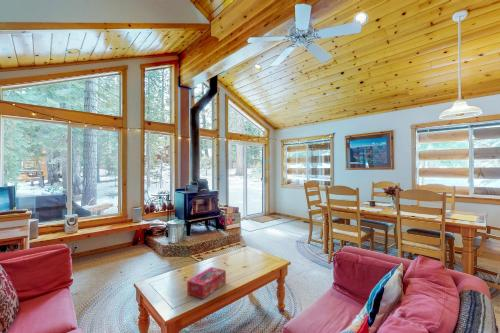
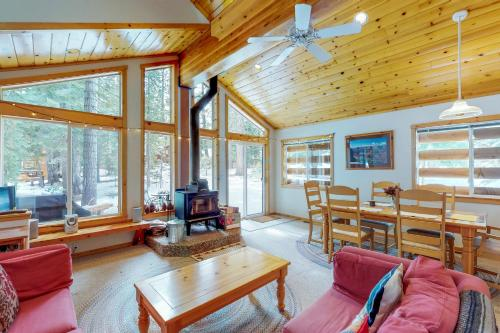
- tissue box (207, 281)
